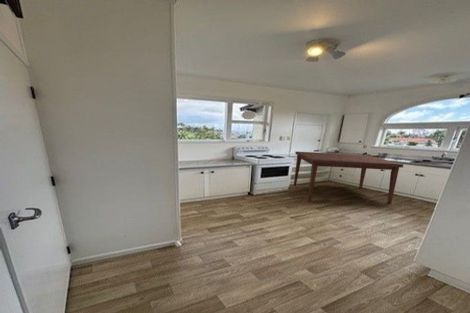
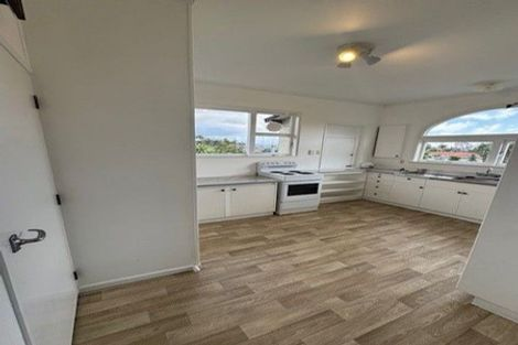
- dining table (340, 166)
